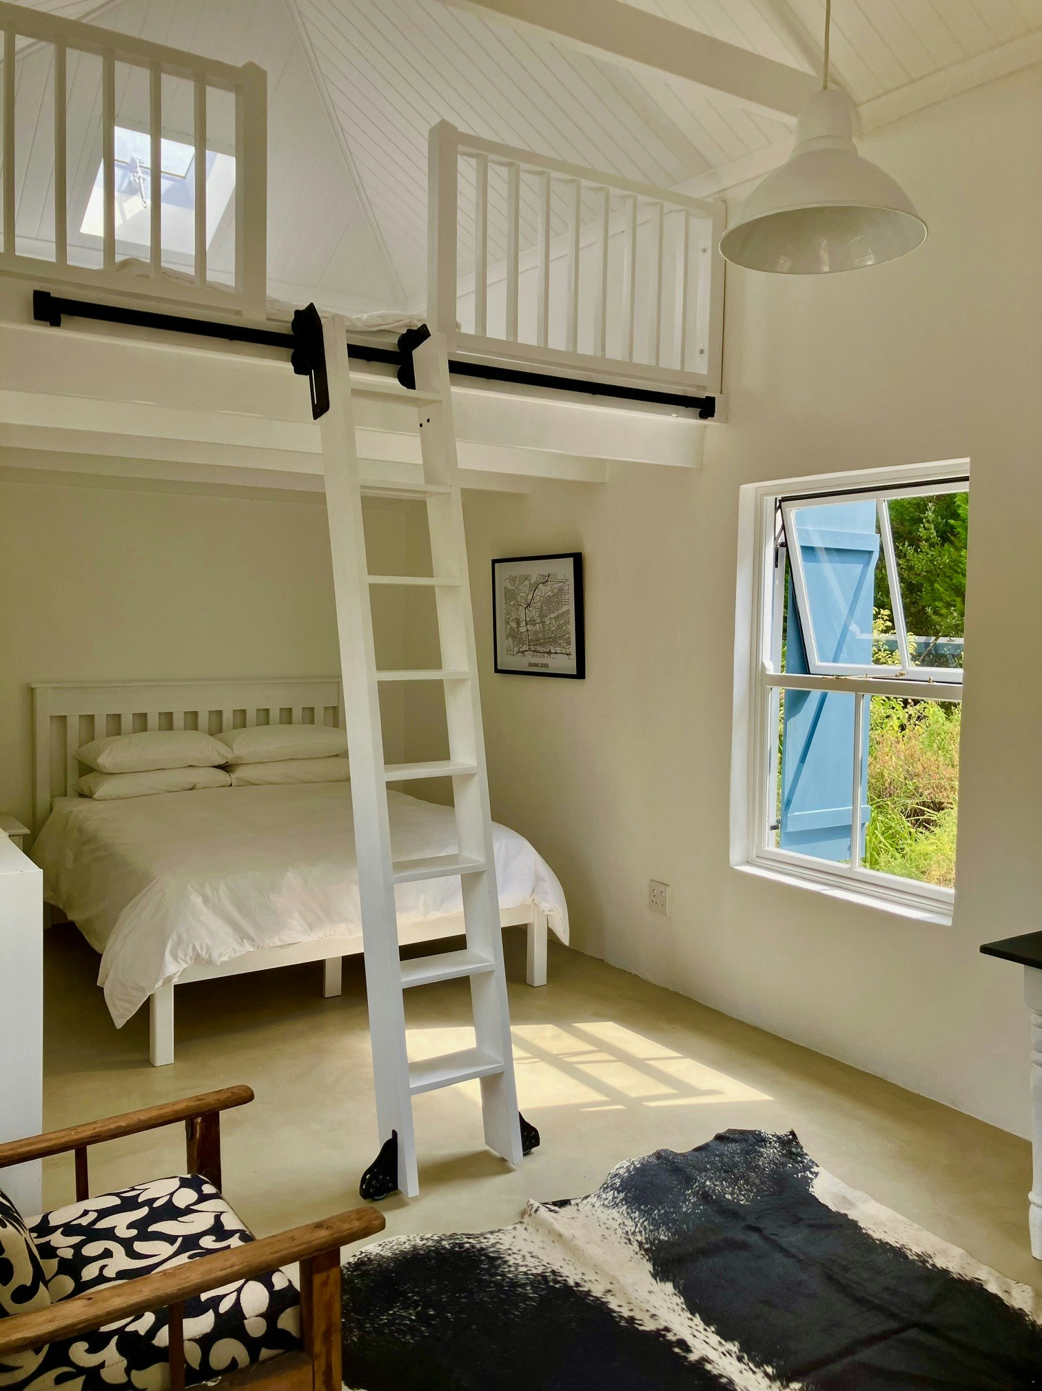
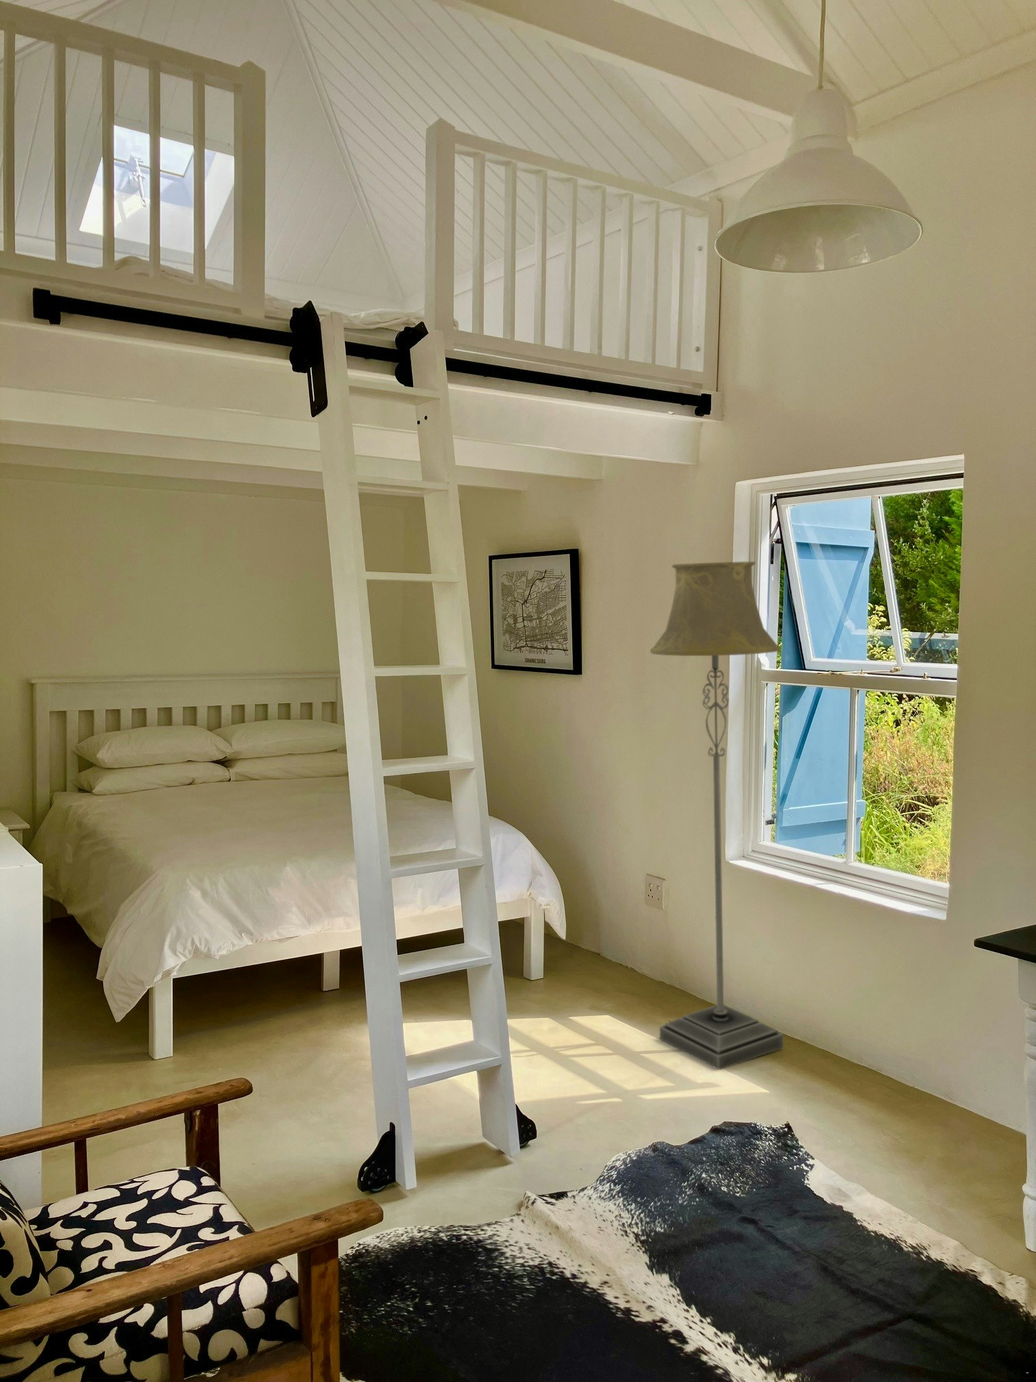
+ floor lamp (717, 809)
